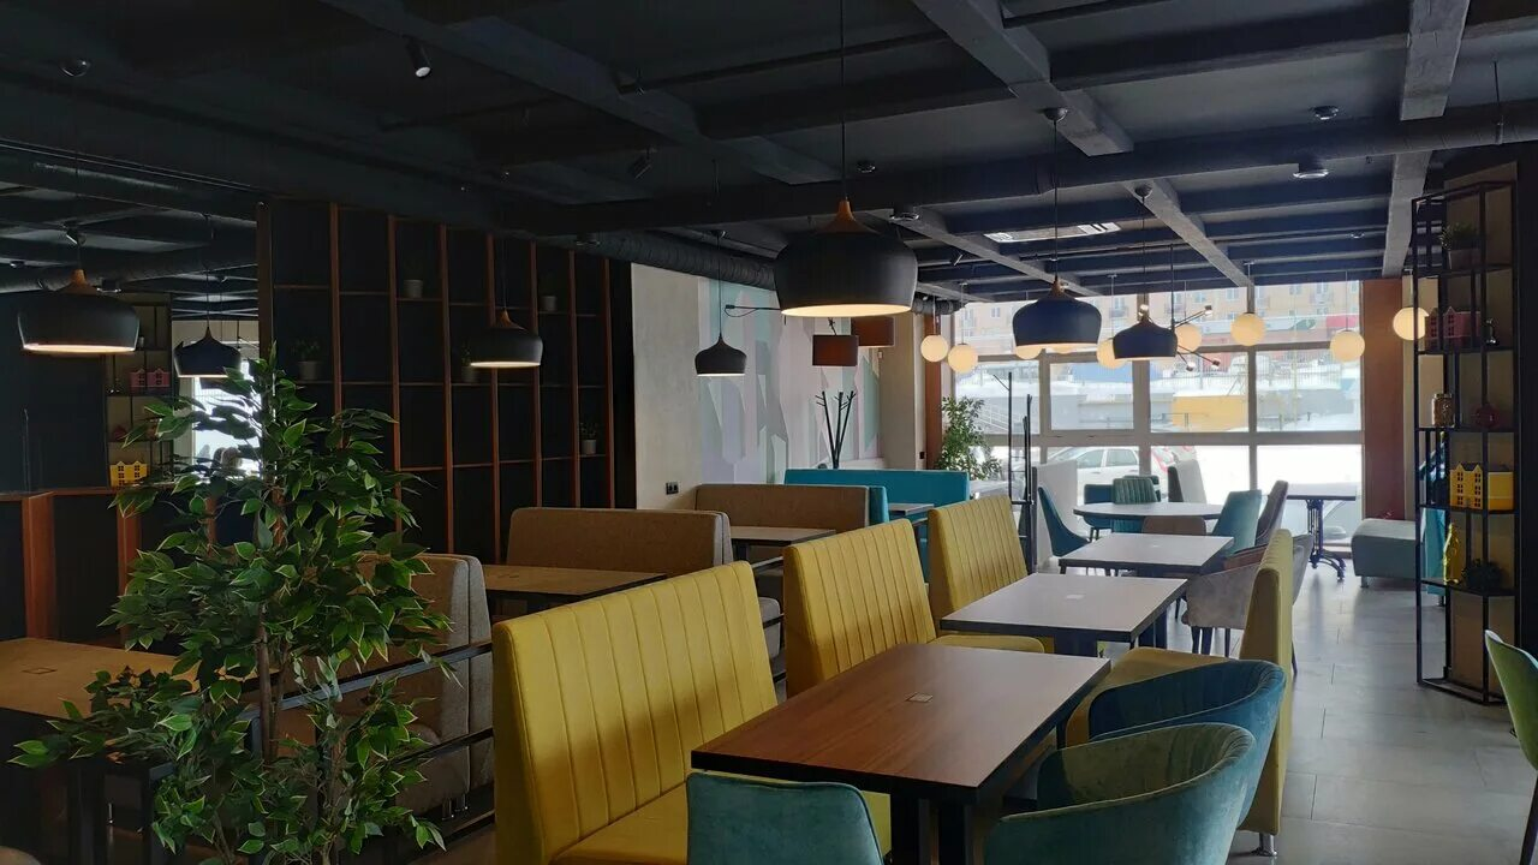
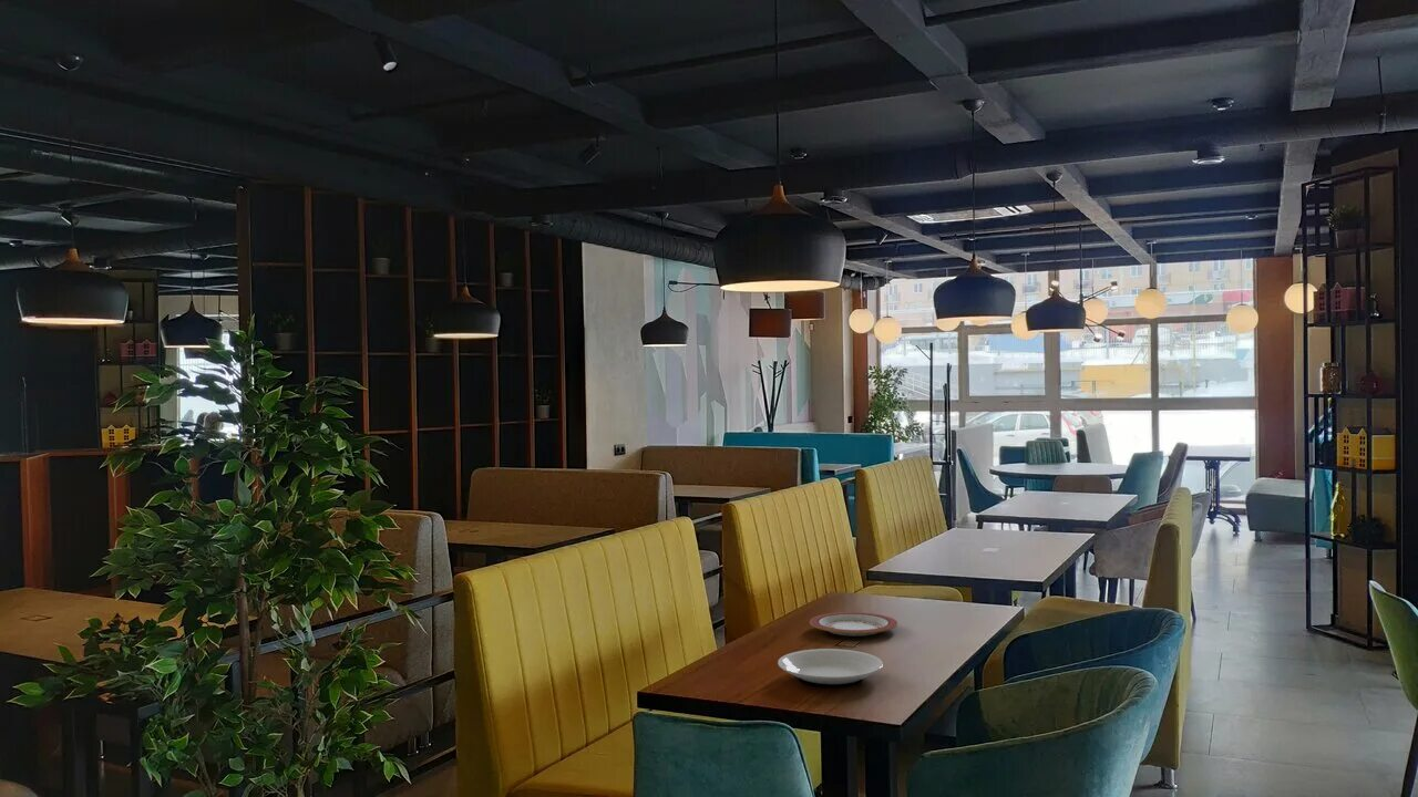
+ plate (830, 670)
+ plate (853, 625)
